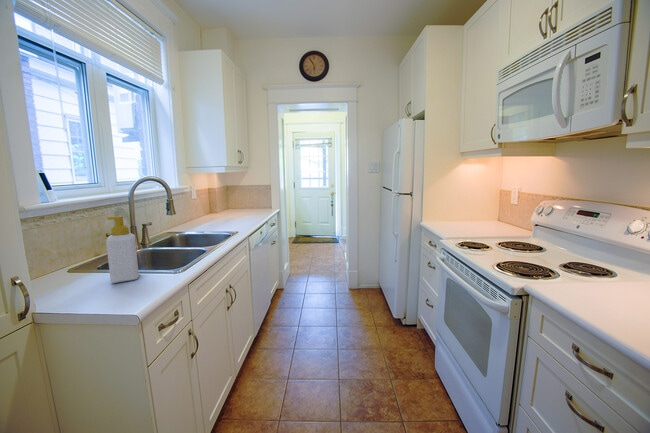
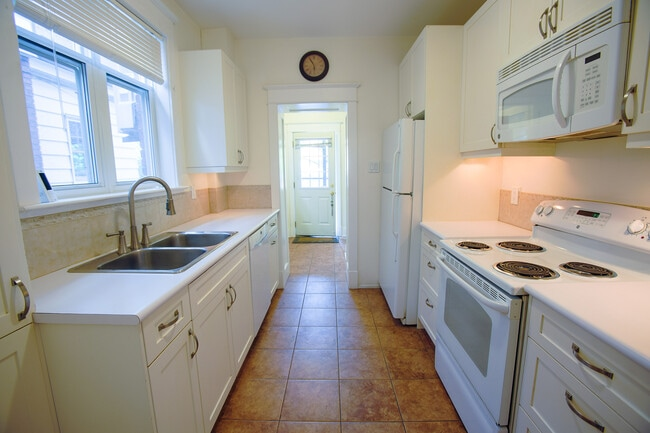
- soap bottle (122, 248)
